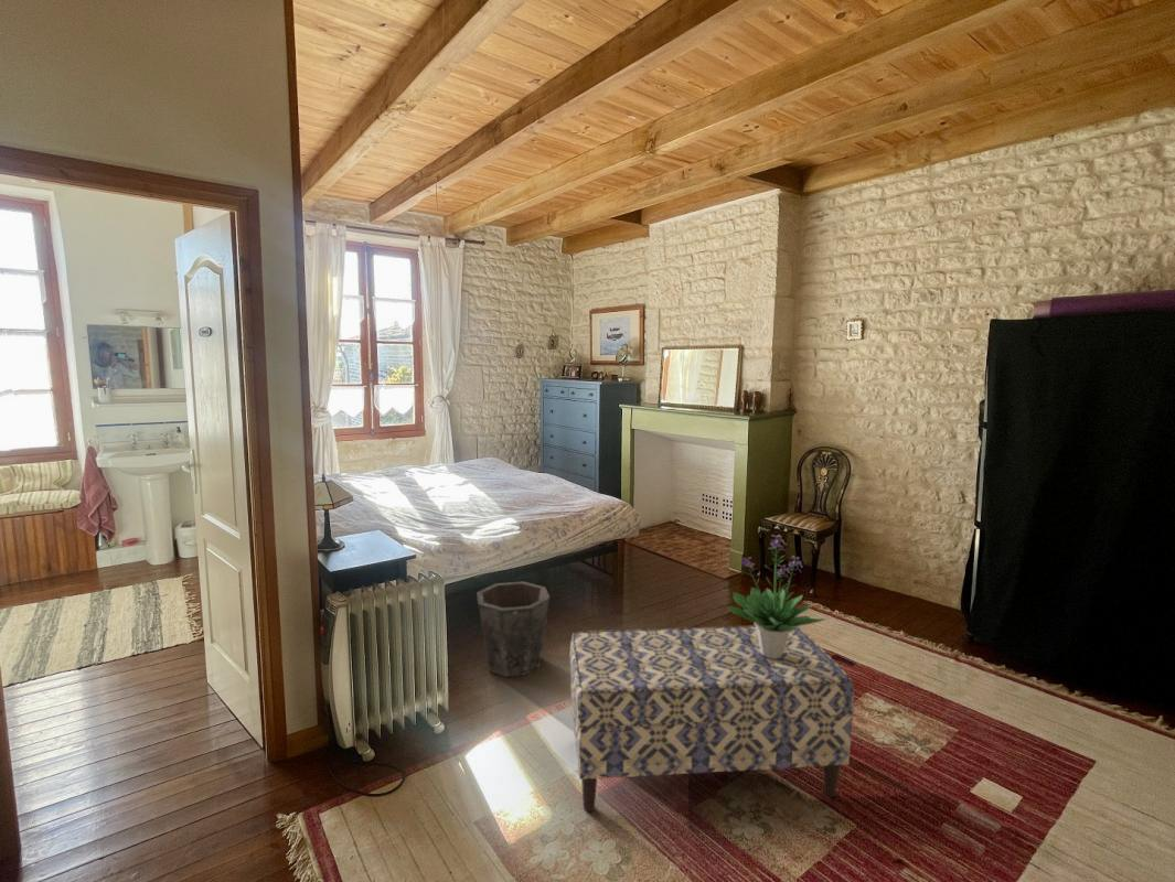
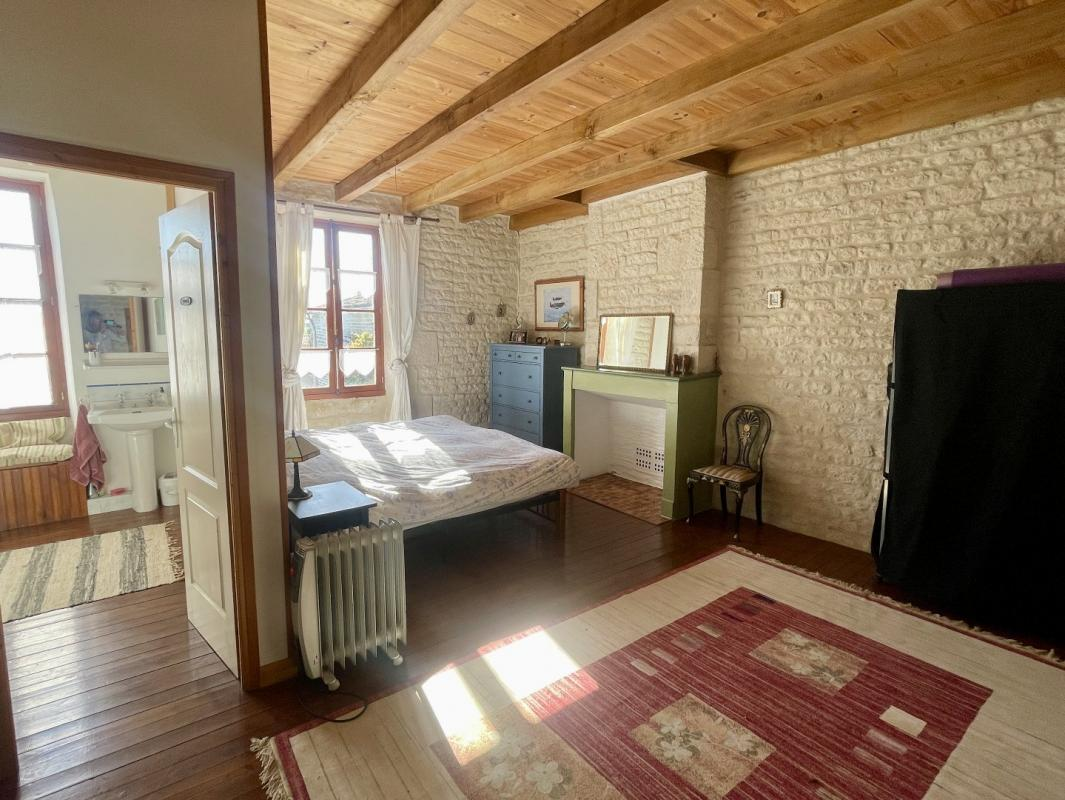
- waste bin (513, 628)
- potted plant (776, 592)
- bench (699, 710)
